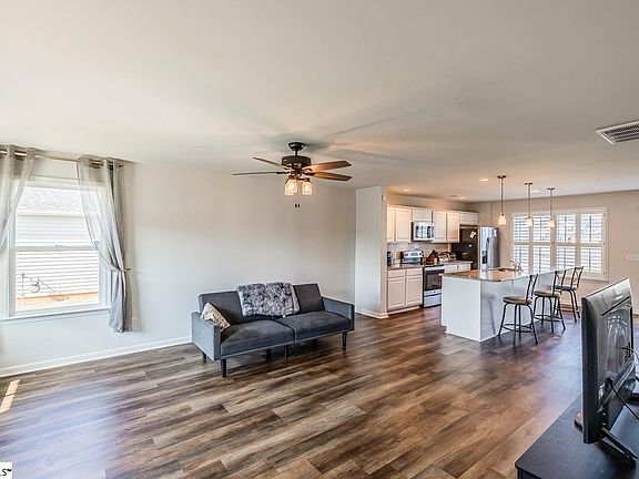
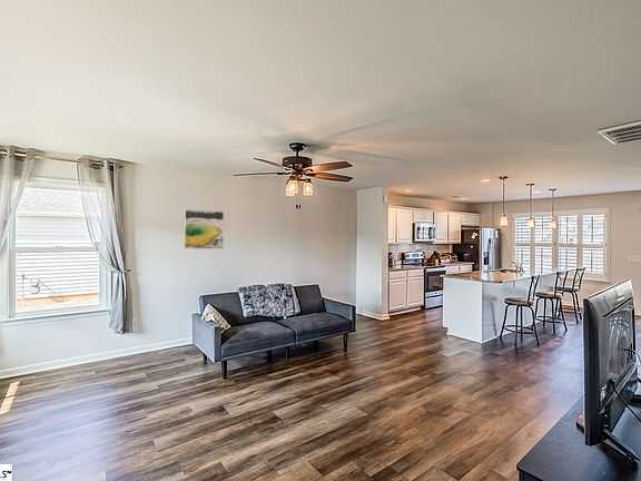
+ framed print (204, 229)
